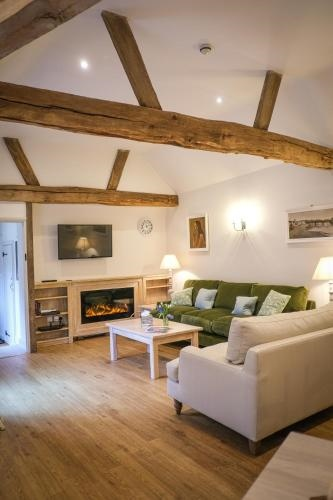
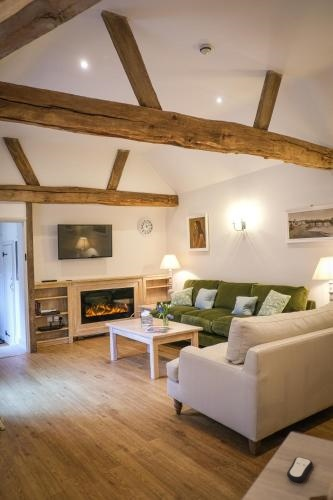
+ remote control (299, 468)
